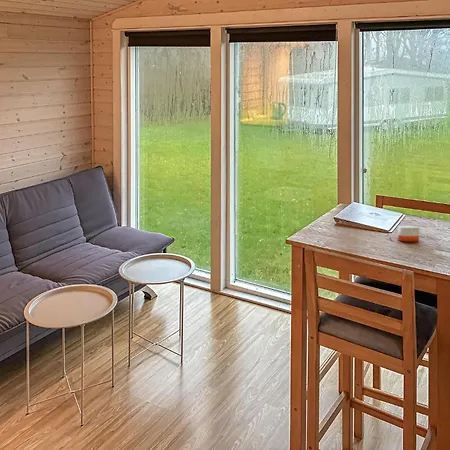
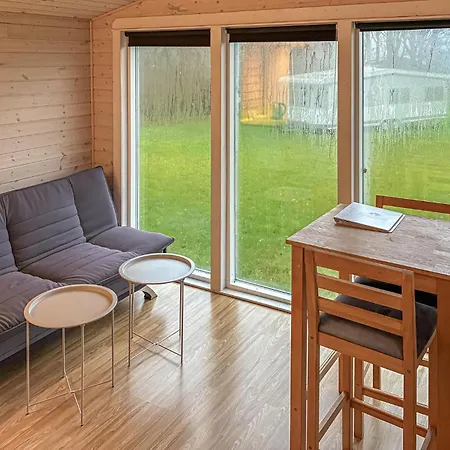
- candle (408, 226)
